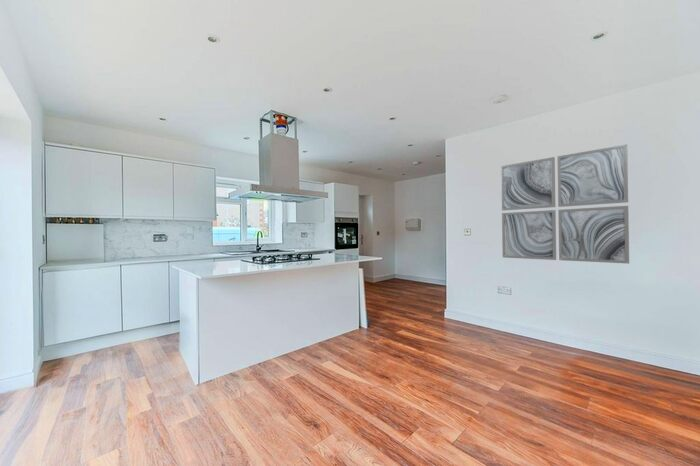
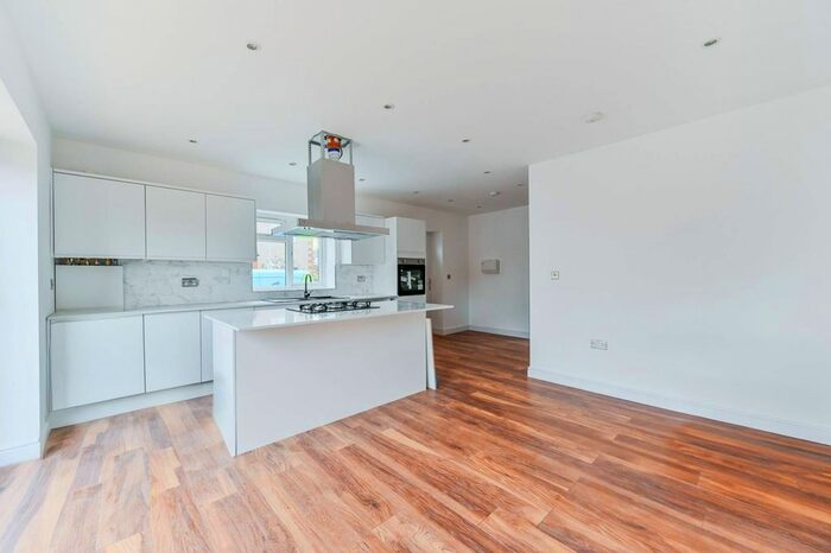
- wall art (555, 210)
